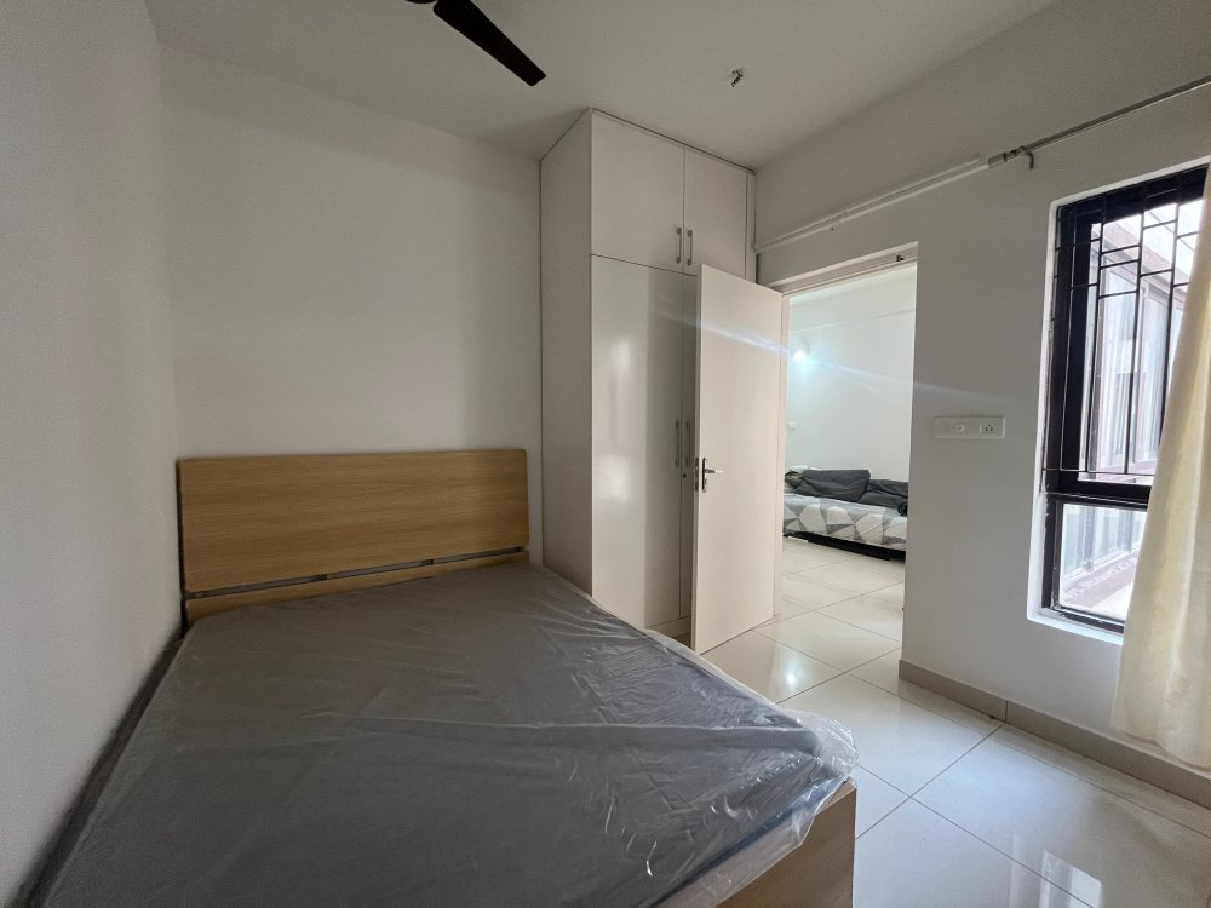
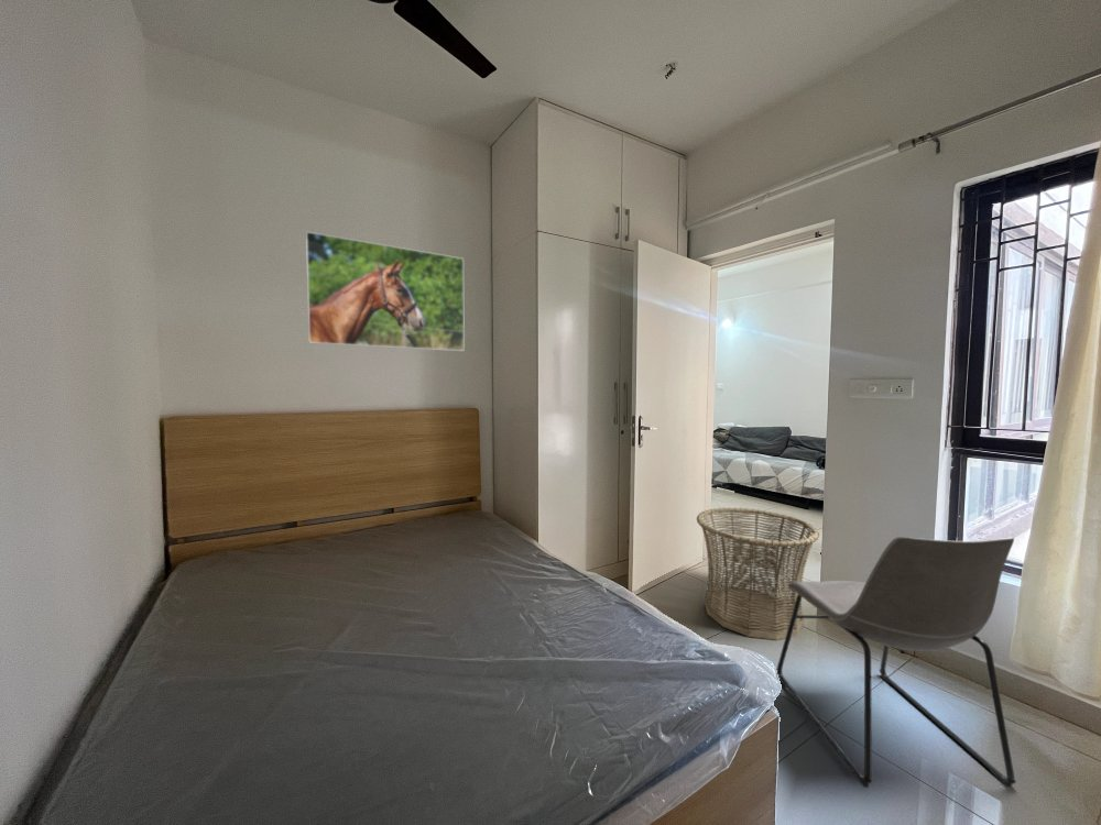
+ chair (884, 620)
+ basket (753, 568)
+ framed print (392, 297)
